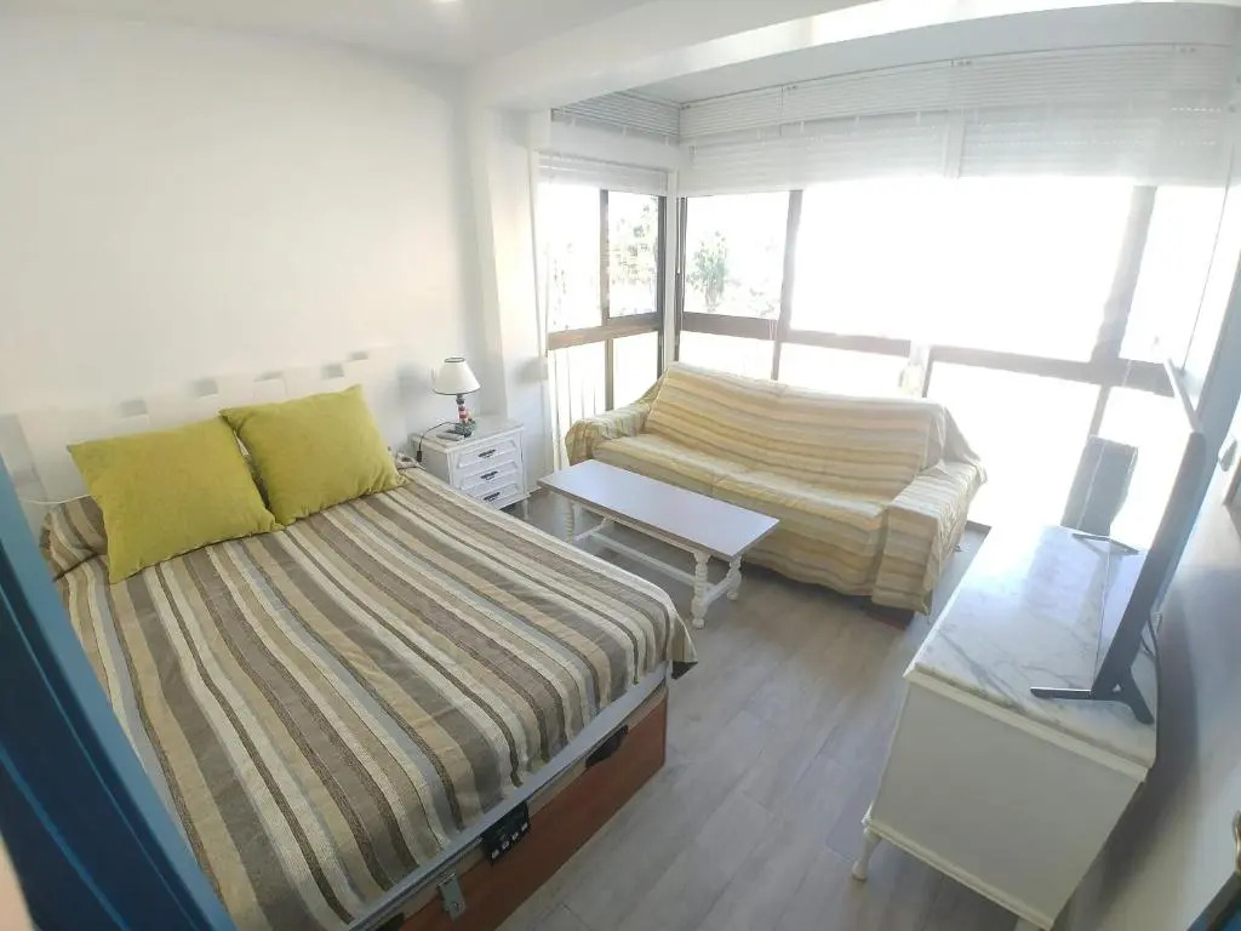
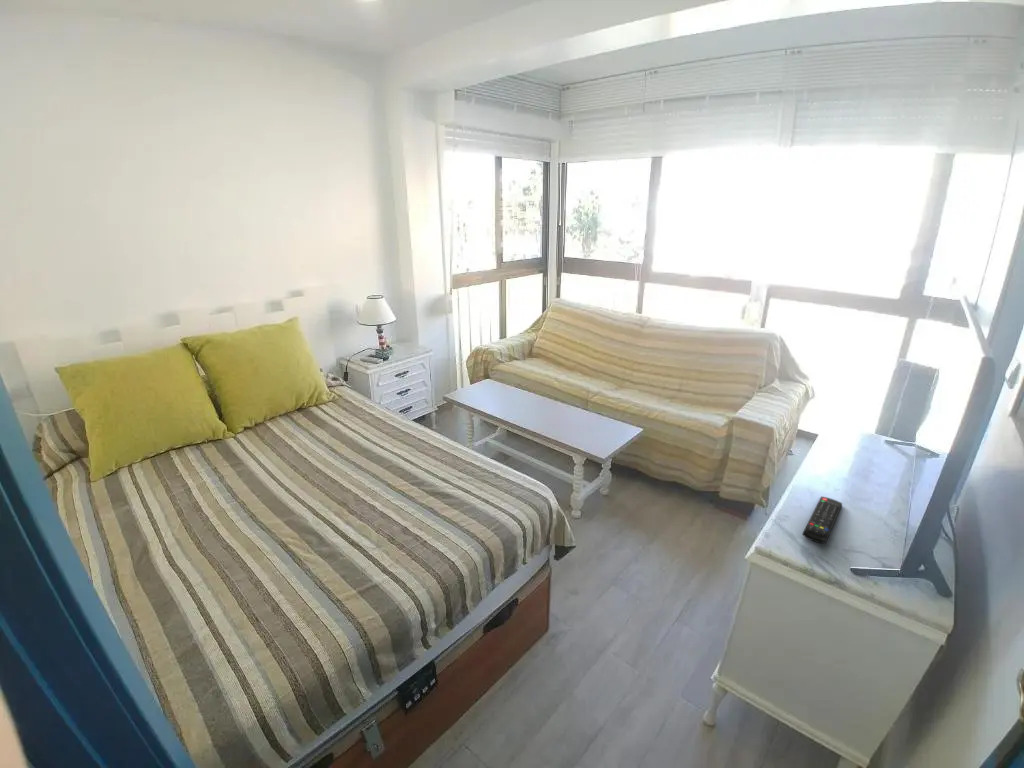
+ remote control (823, 518)
